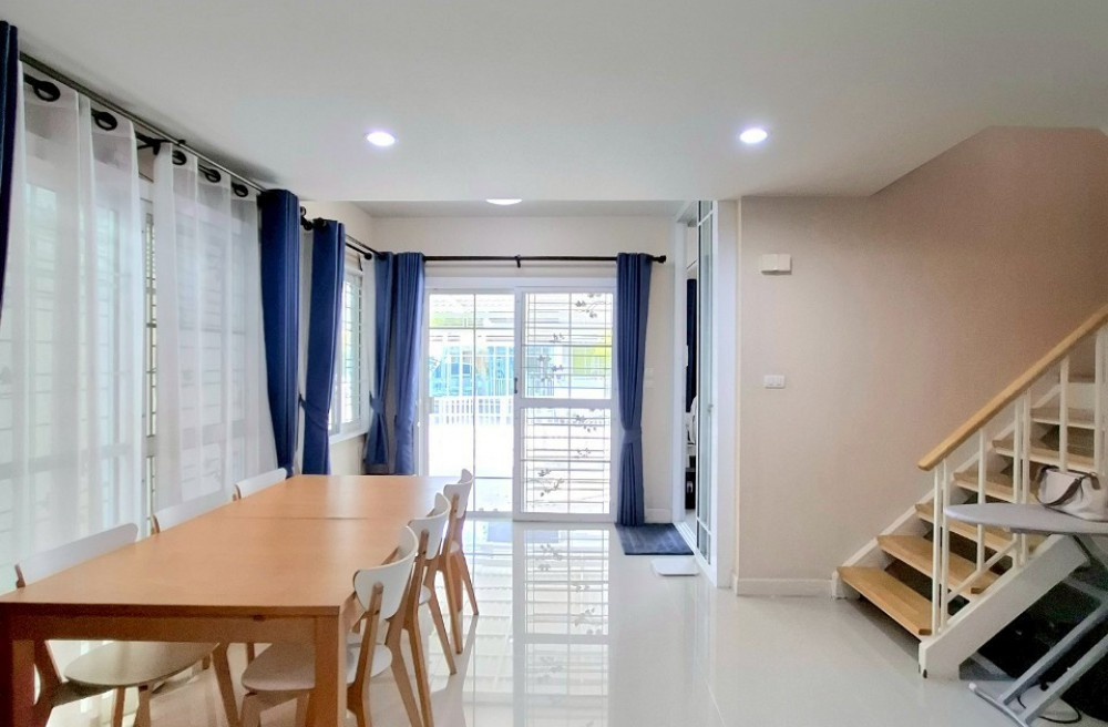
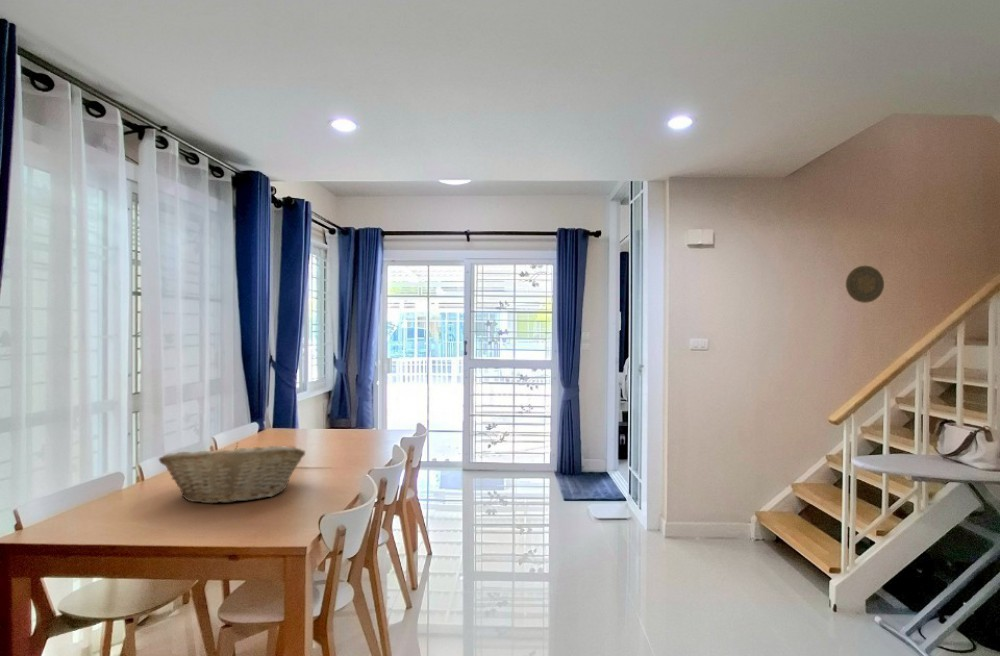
+ decorative plate (865, 284)
+ fruit basket (235, 466)
